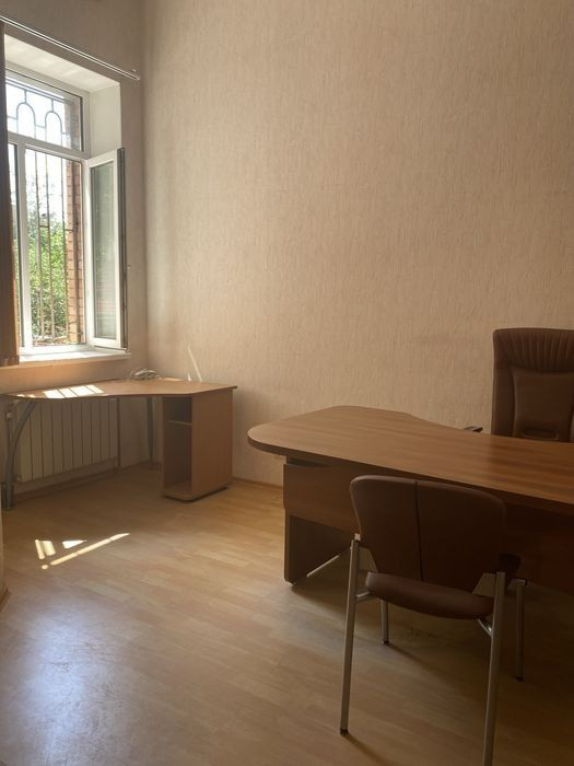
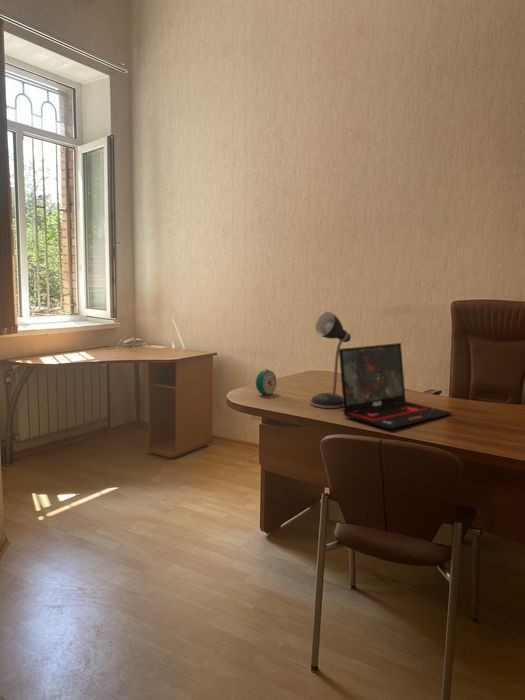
+ desk lamp (335, 357)
+ laptop (396, 382)
+ alarm clock (264, 381)
